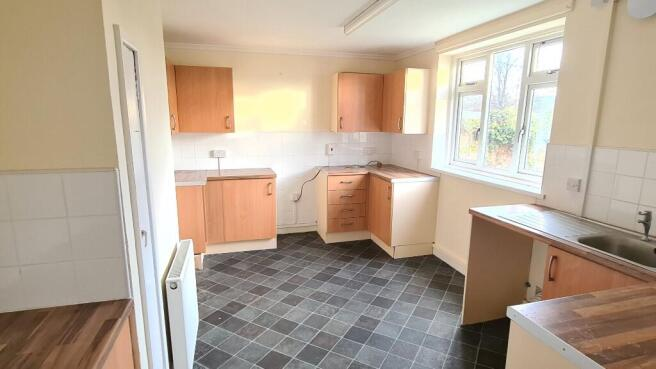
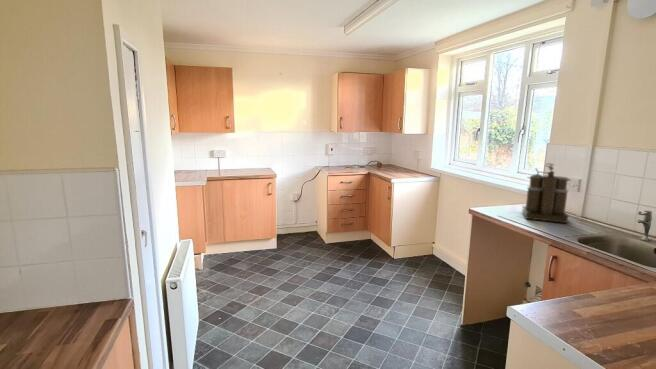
+ coffee maker (546, 189)
